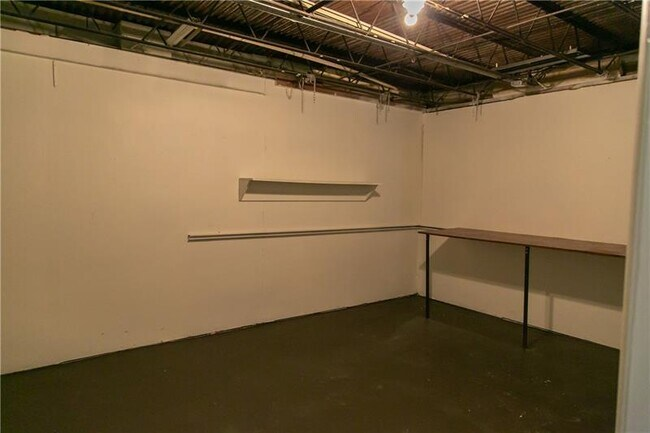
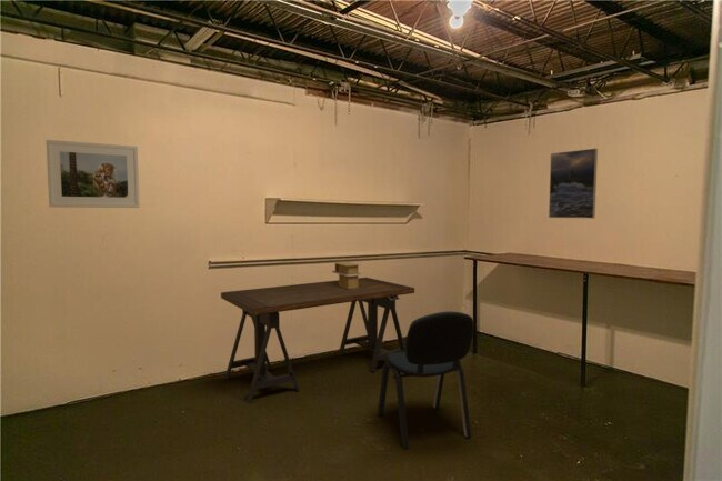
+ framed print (571, 184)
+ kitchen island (347, 274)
+ desk (342, 338)
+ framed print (94, 176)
+ office chair (425, 365)
